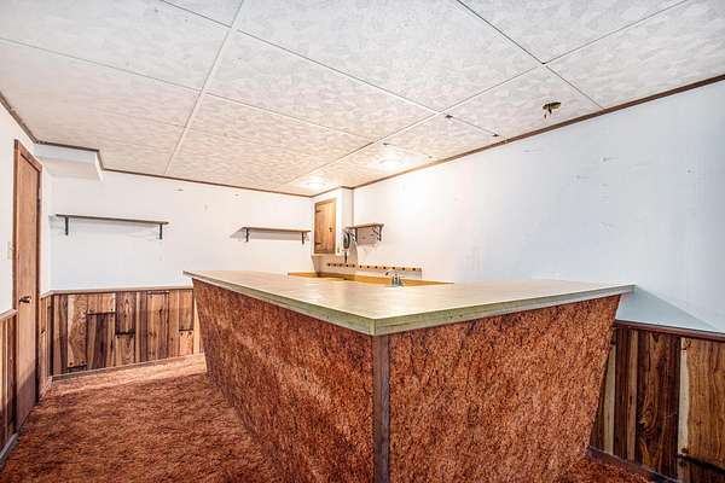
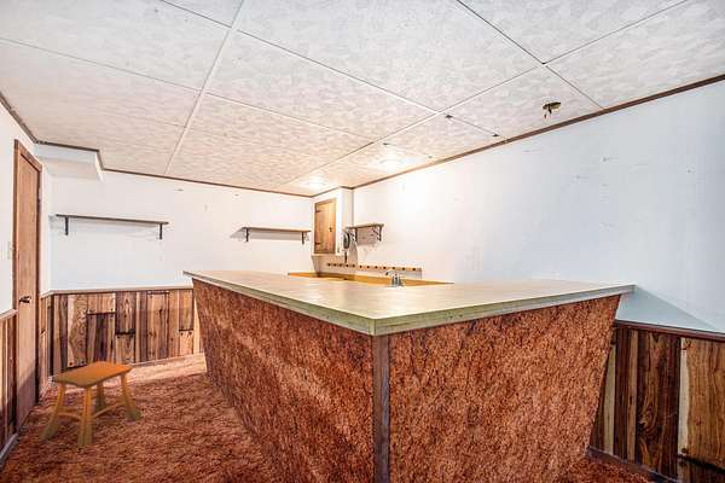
+ stool (93, 398)
